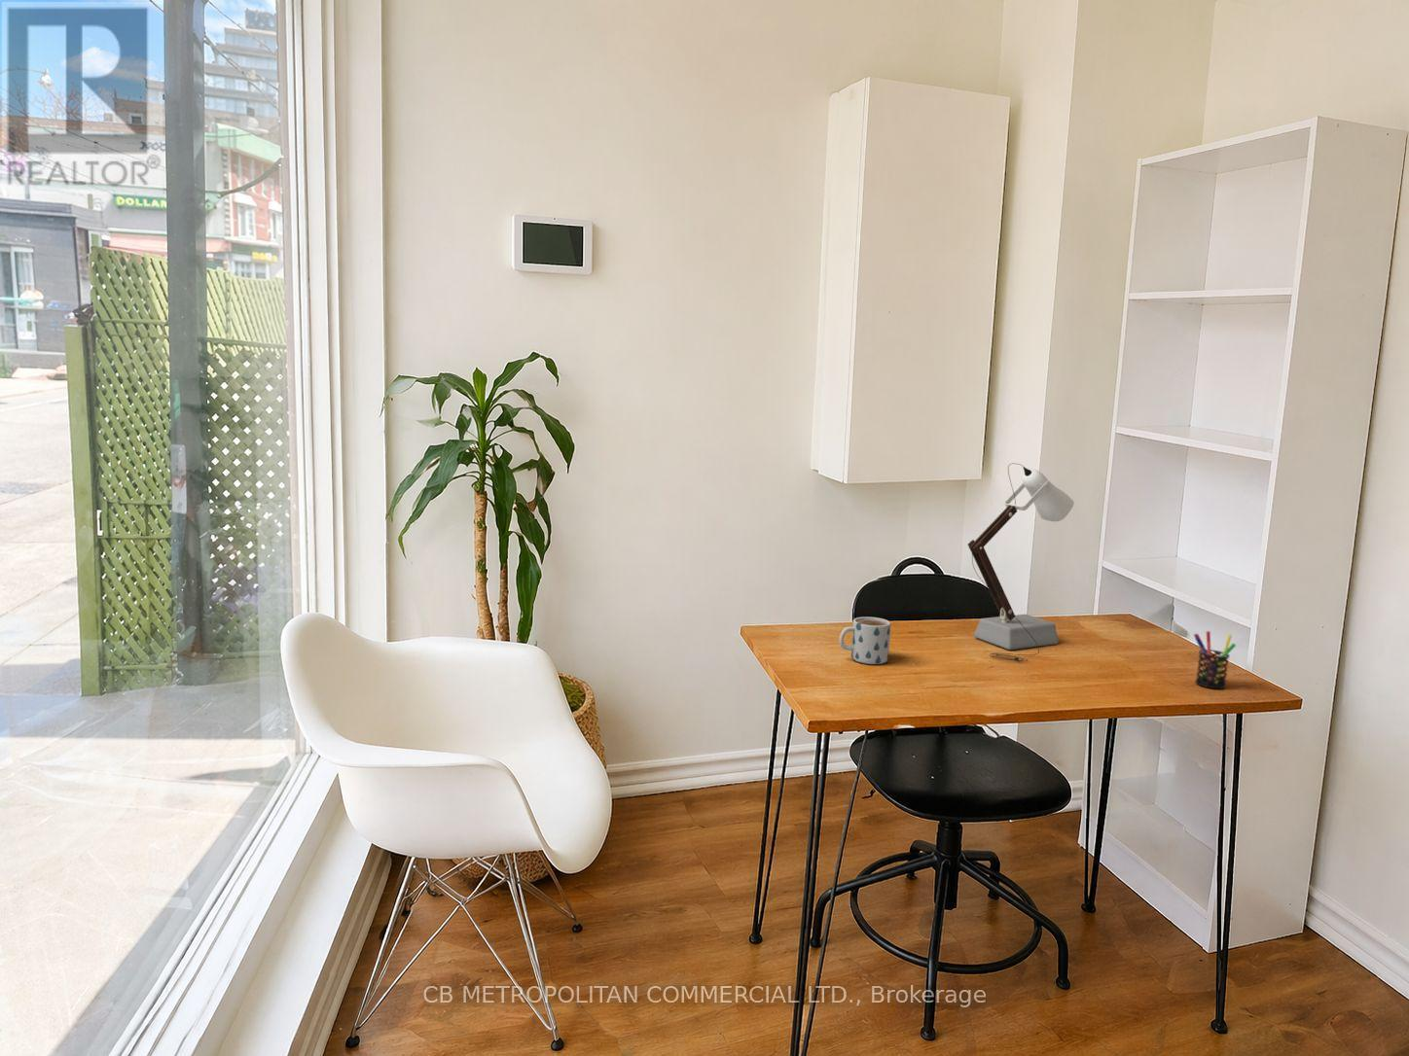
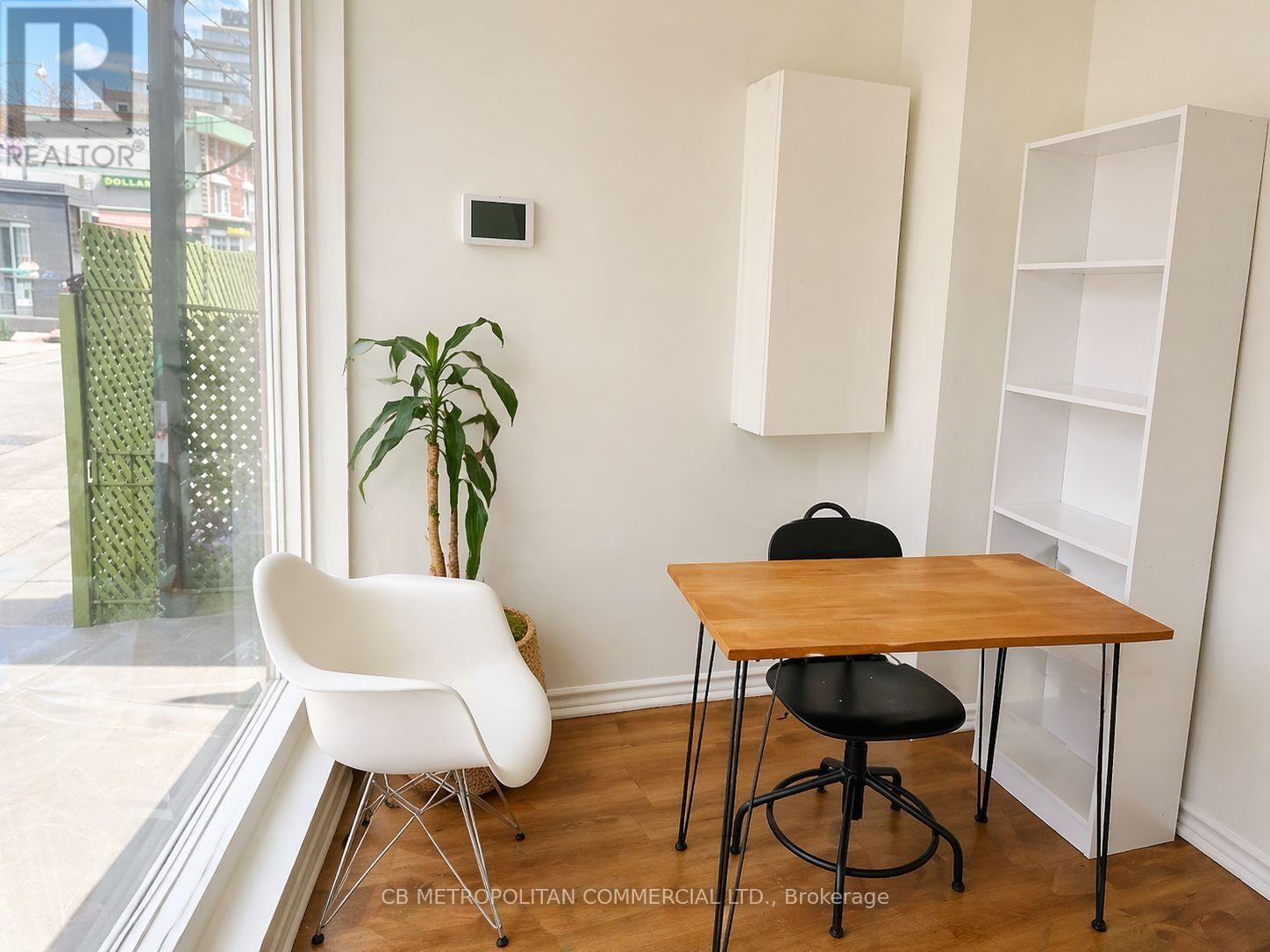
- pen holder (1215, 658)
- mug (863, 640)
- desk lamp (992, 565)
